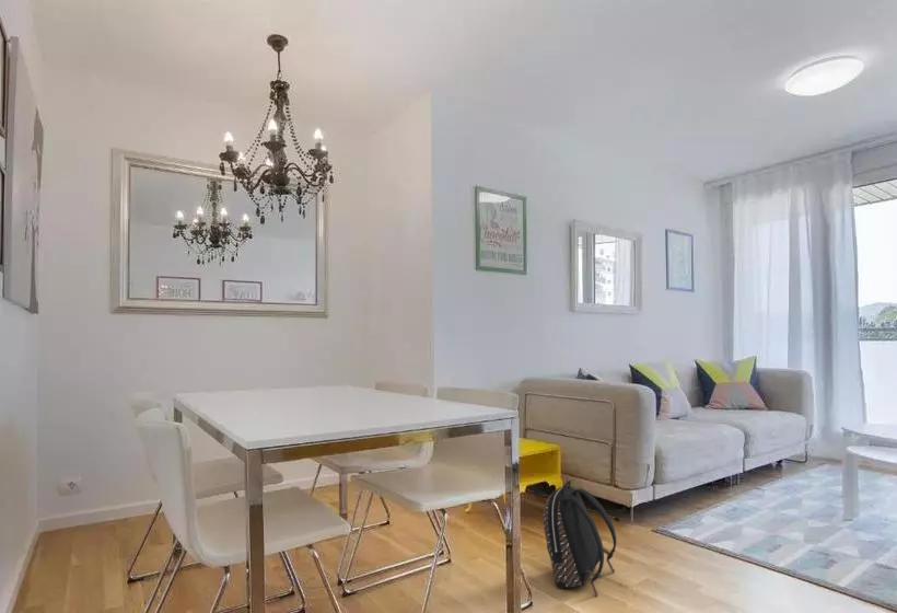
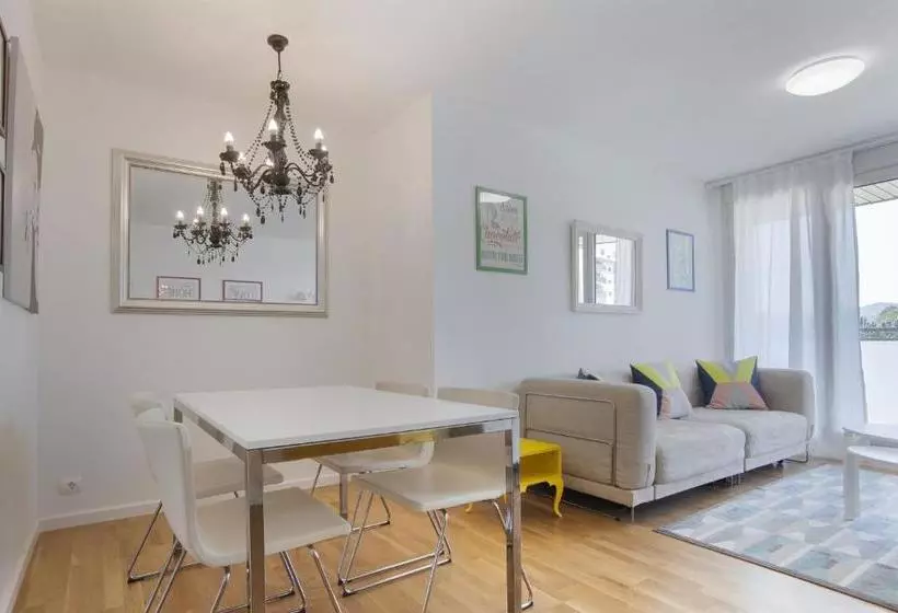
- backpack (576, 529)
